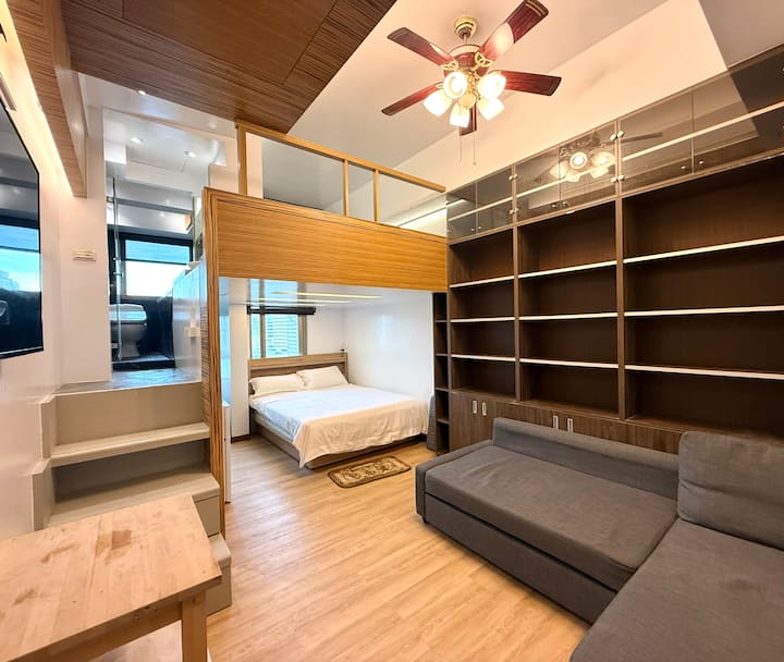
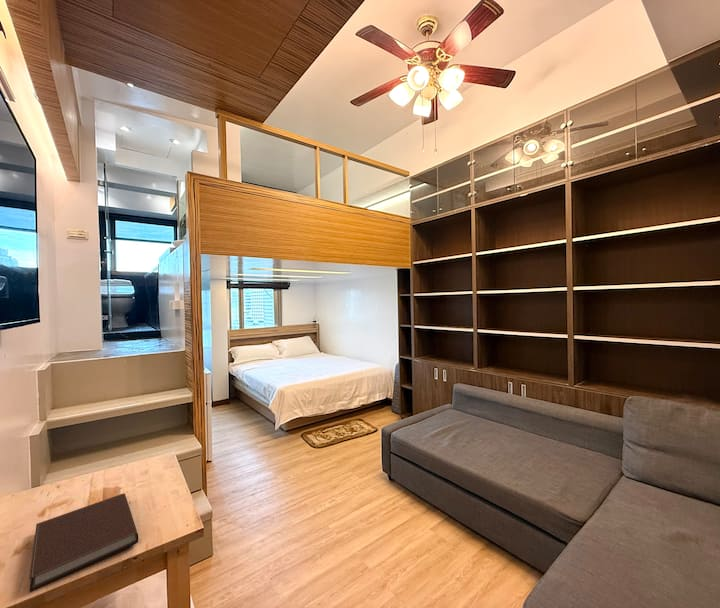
+ notebook (86, 533)
